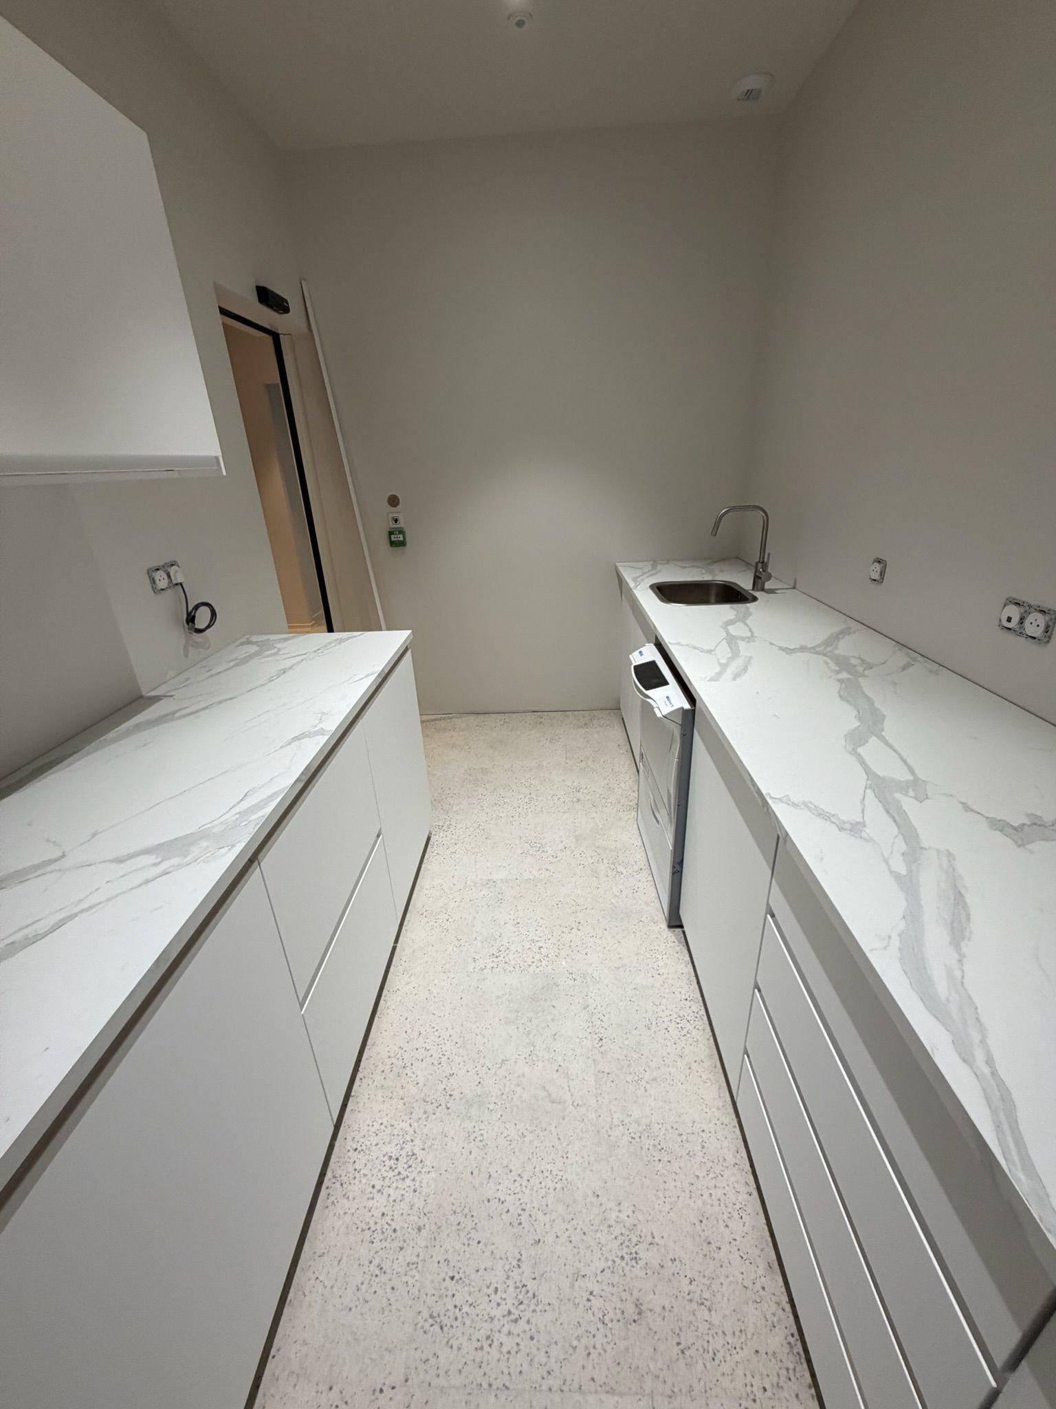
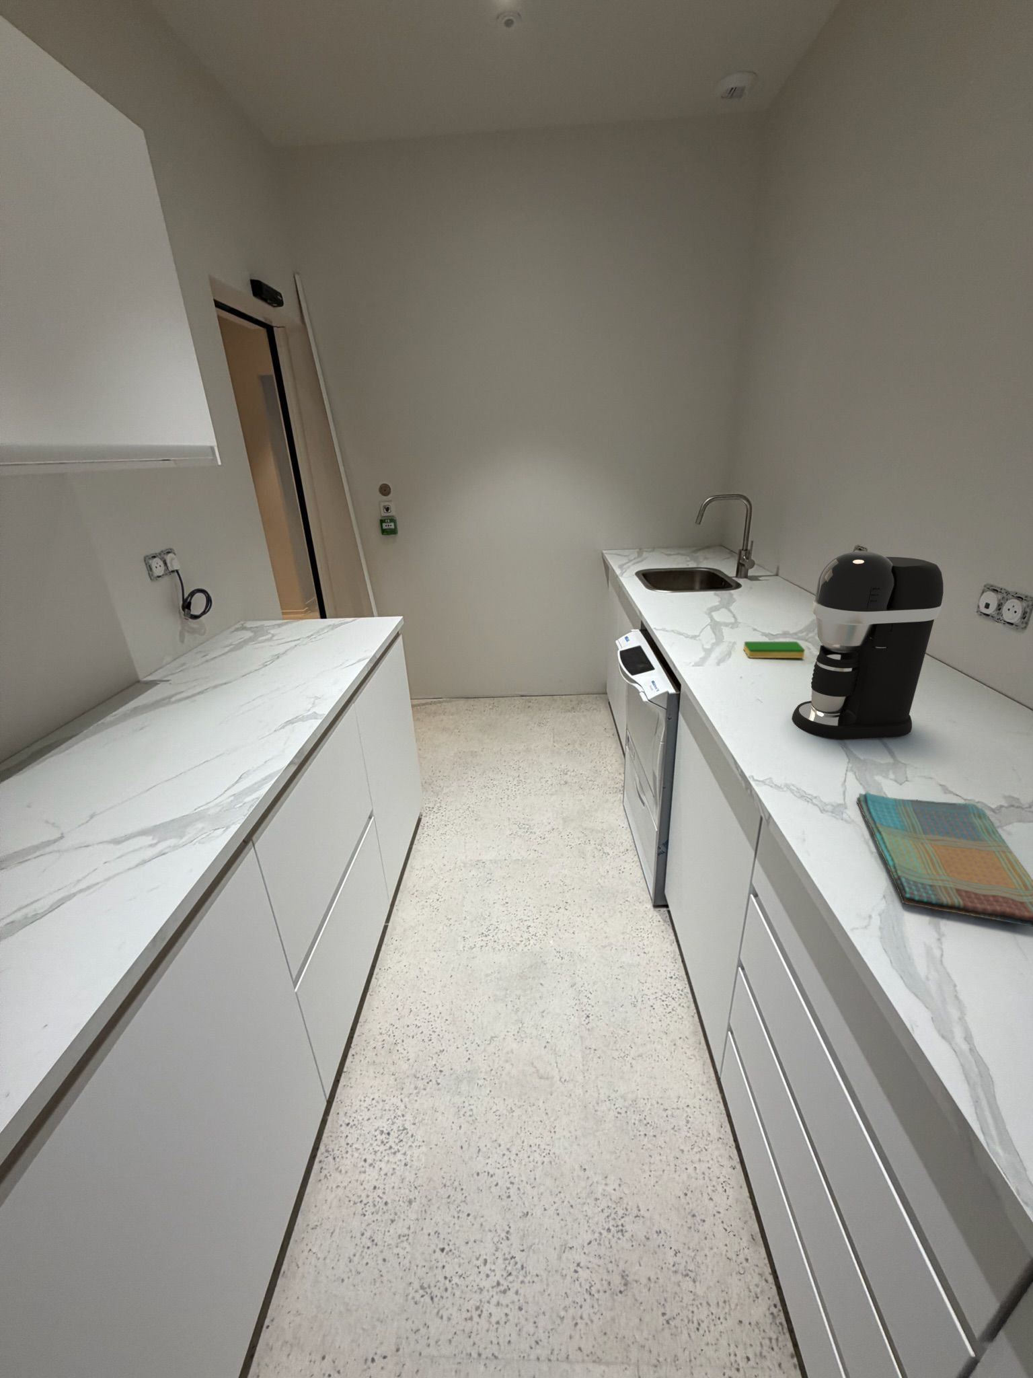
+ coffee maker (867, 642)
+ dish sponge (773, 649)
+ dish towel (945, 850)
